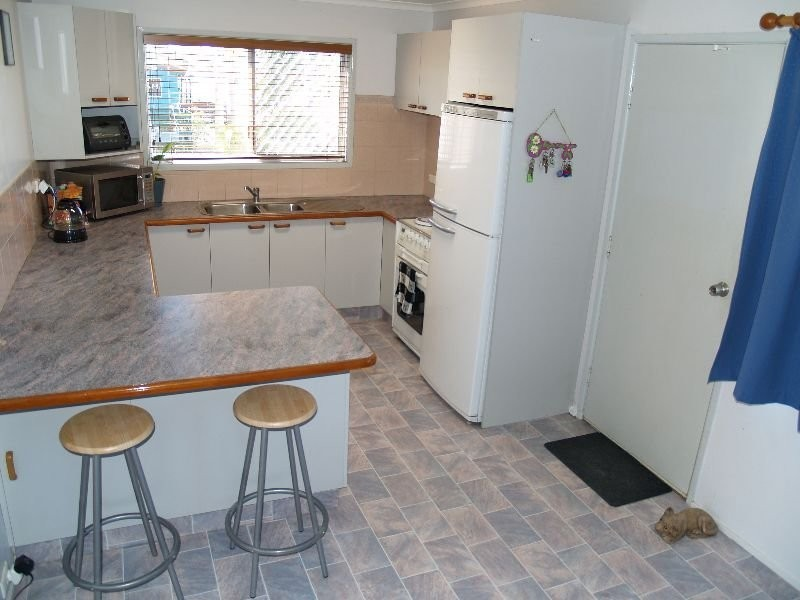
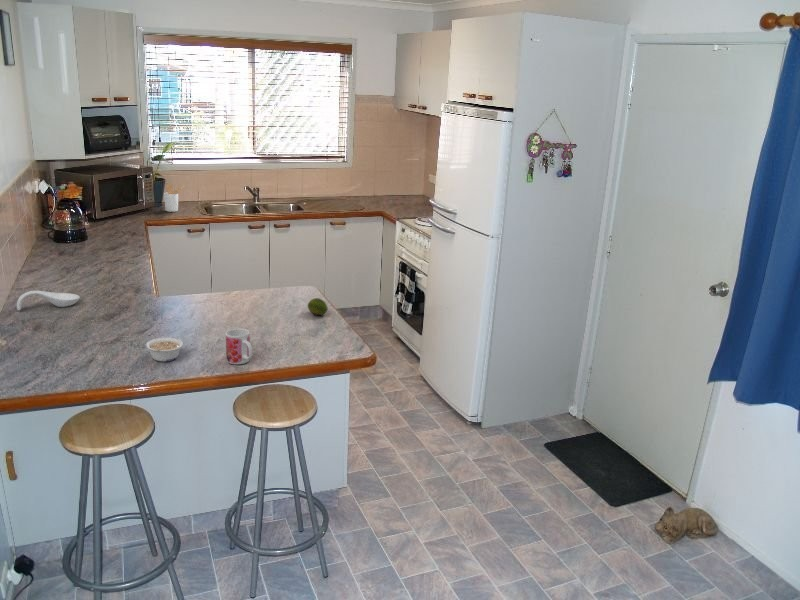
+ fruit (317, 306)
+ spoon rest (48, 298)
+ utensil holder (175, 197)
+ legume (165, 349)
+ mug (240, 348)
